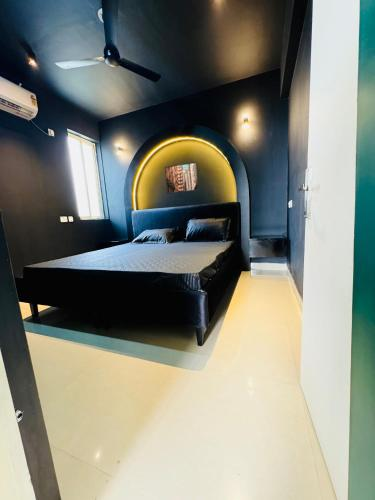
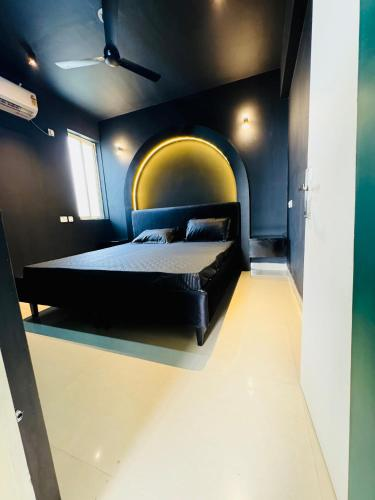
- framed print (181, 178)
